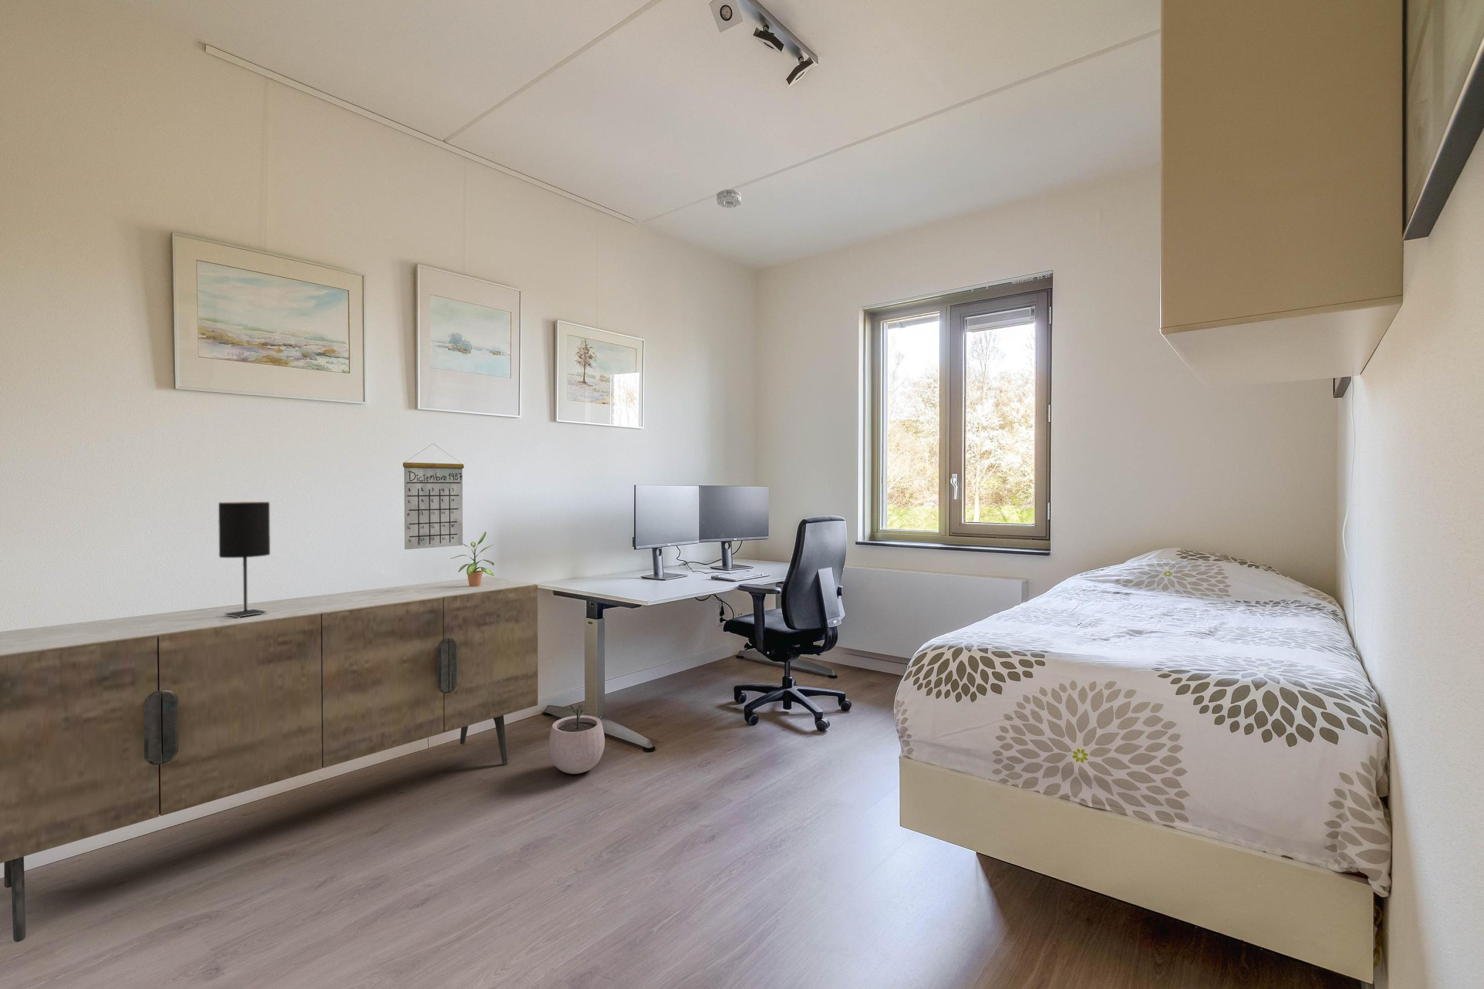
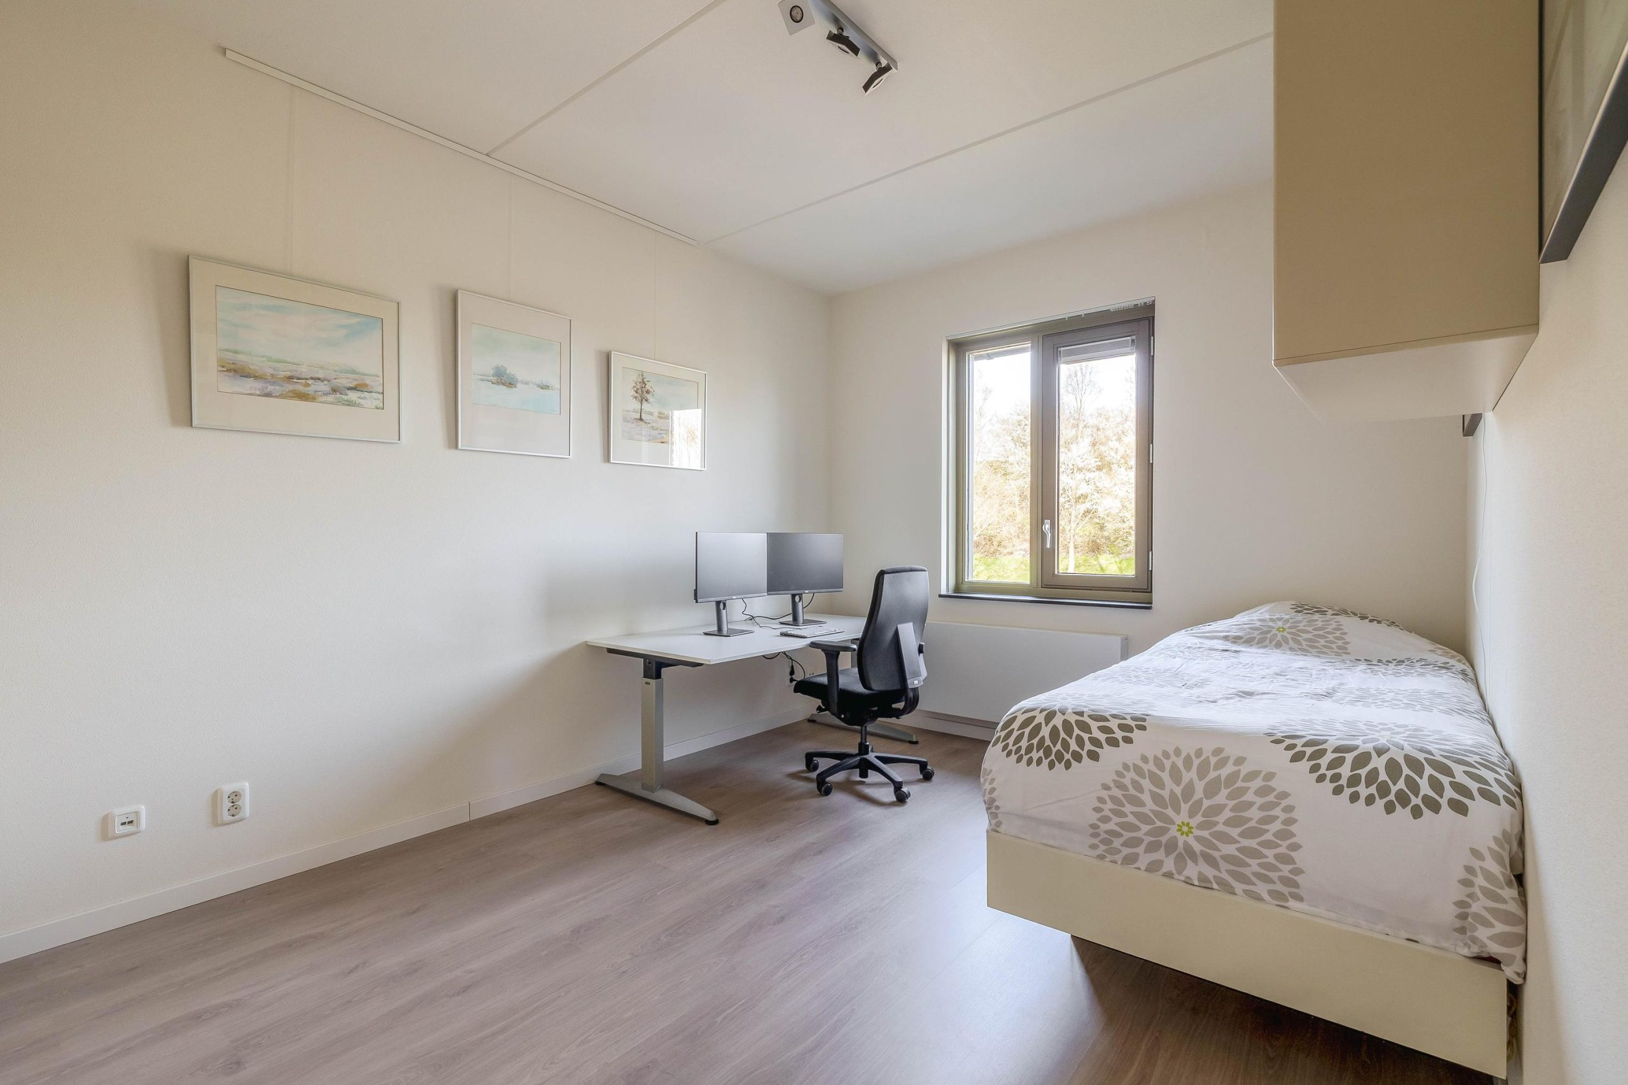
- sideboard (303, 712)
- table lamp (245, 557)
- potted plant (480, 561)
- plant pot (576, 736)
- smoke detector (729, 199)
- calendar (434, 496)
